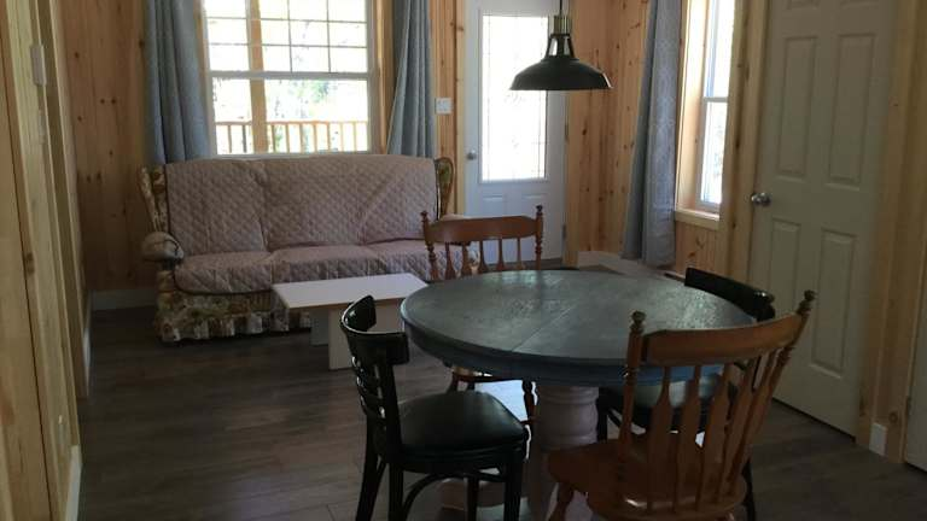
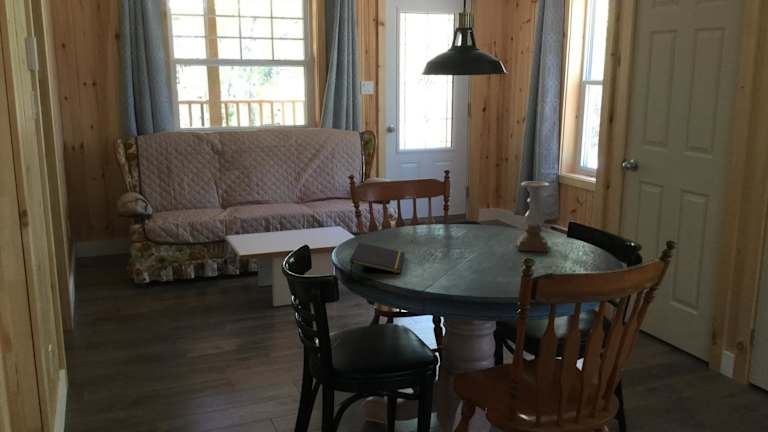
+ notepad (378, 257)
+ candle holder (533, 215)
